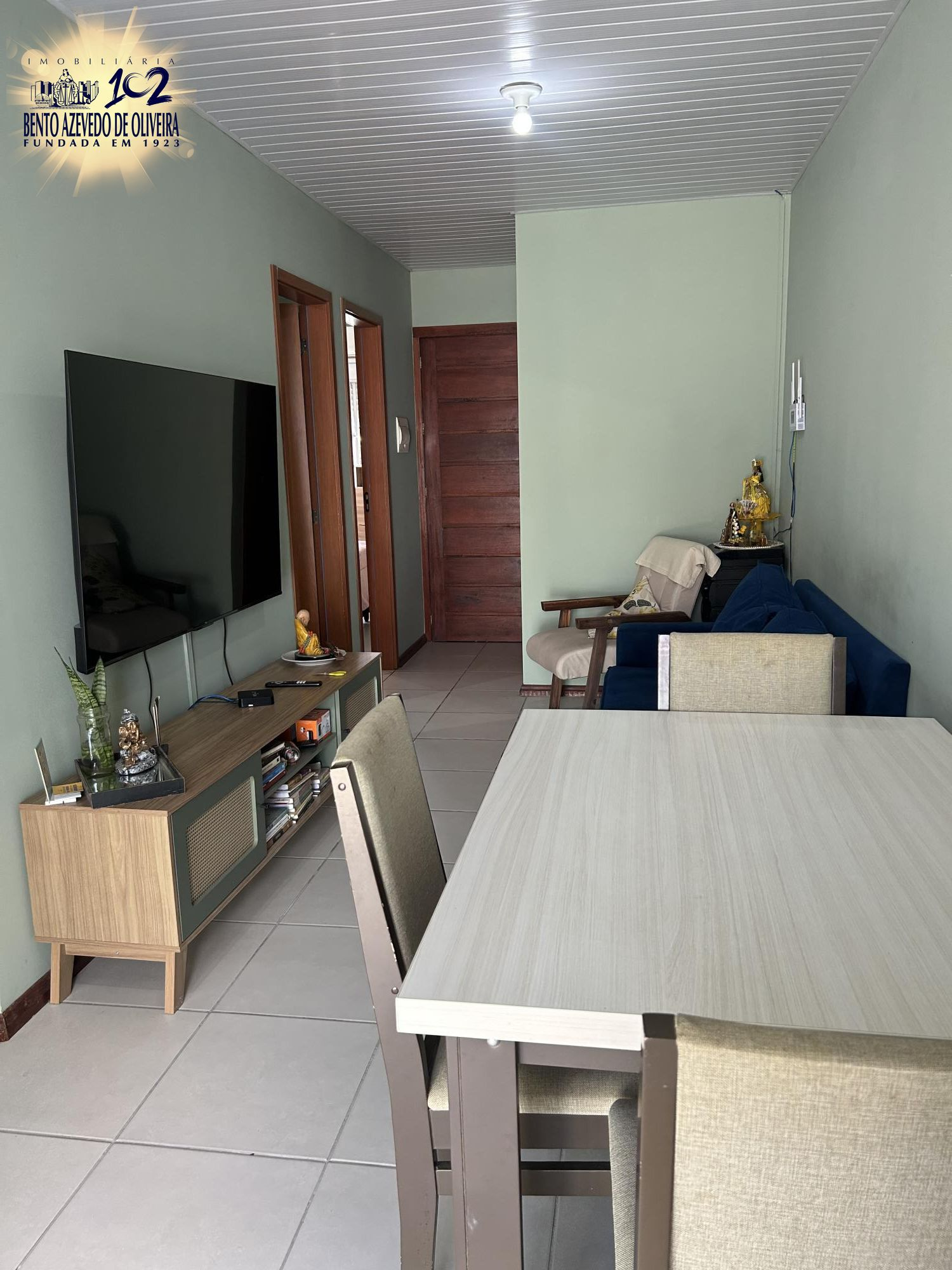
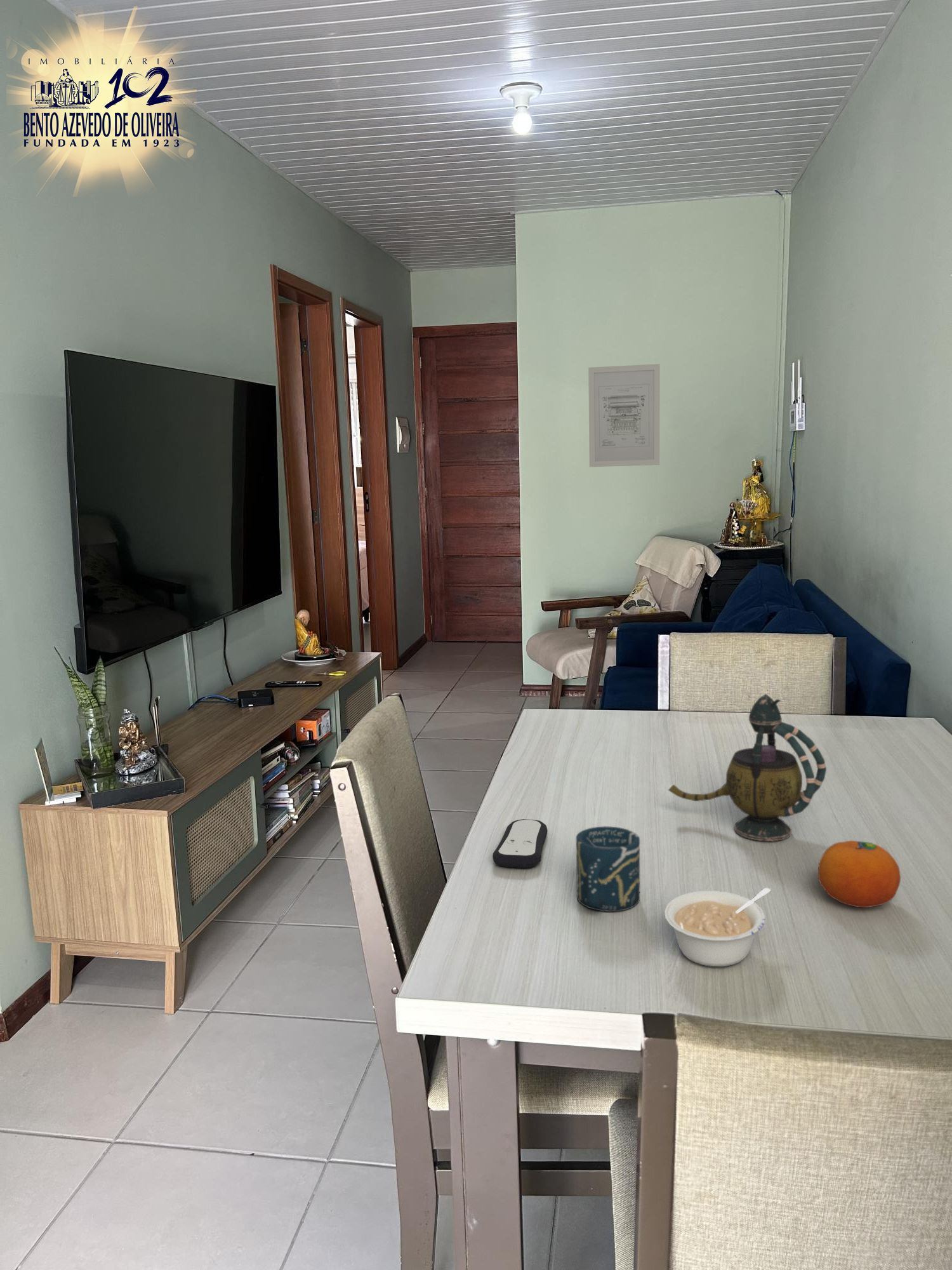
+ fruit (859, 874)
+ legume (715, 925)
+ cup (605, 872)
+ teapot (742, 760)
+ wall art (624, 416)
+ remote control (522, 841)
